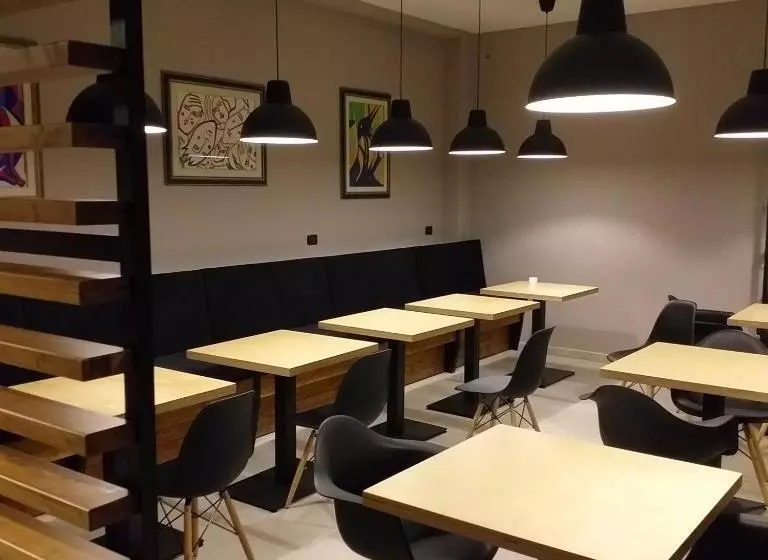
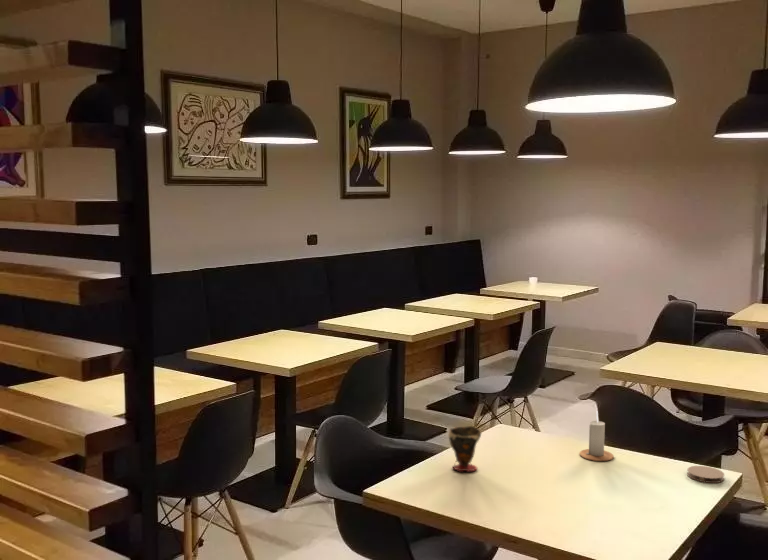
+ cup (464, 449)
+ candle (597, 432)
+ coaster (705, 474)
